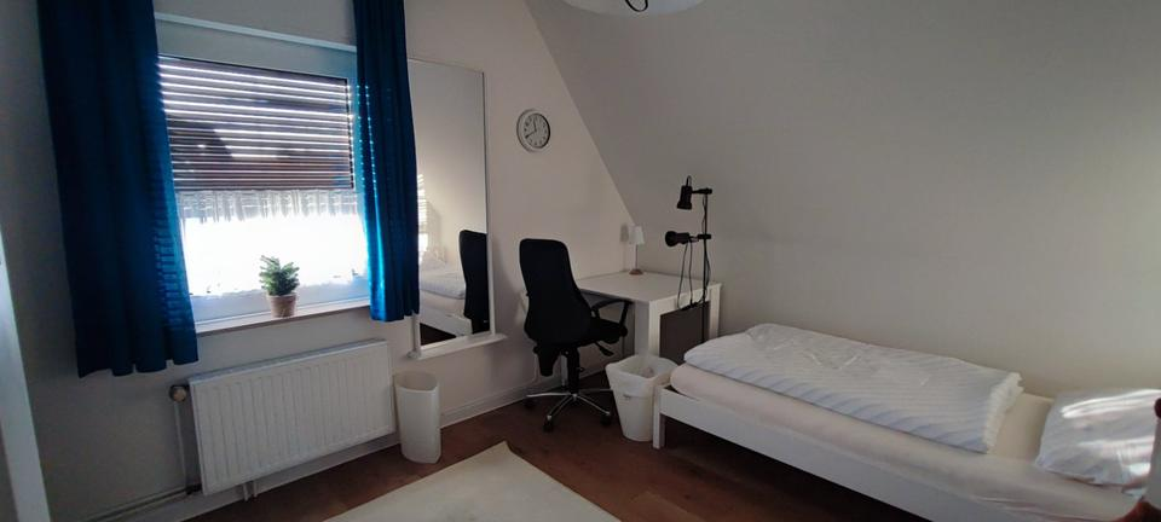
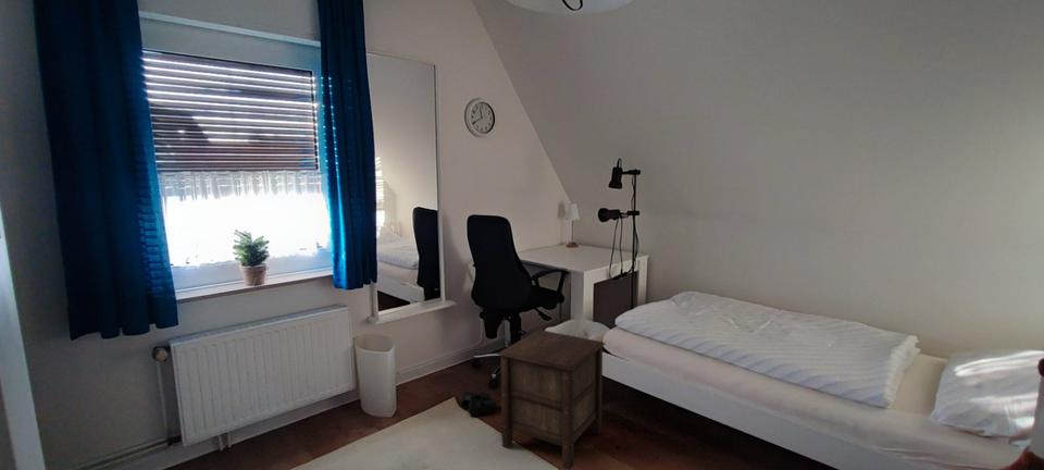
+ boots (475, 396)
+ nightstand (552, 393)
